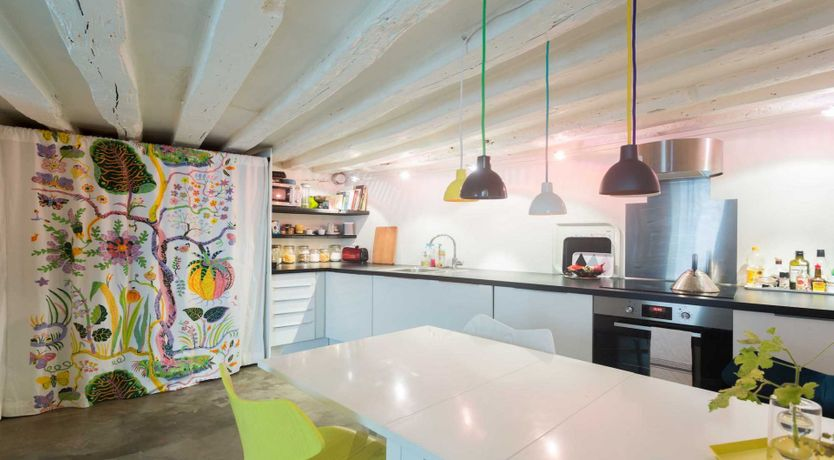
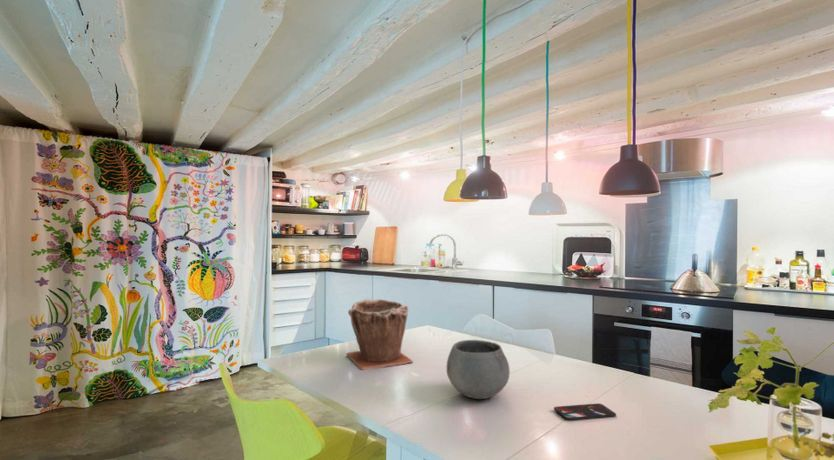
+ bowl (477, 370)
+ plant pot (378, 330)
+ smartphone (584, 411)
